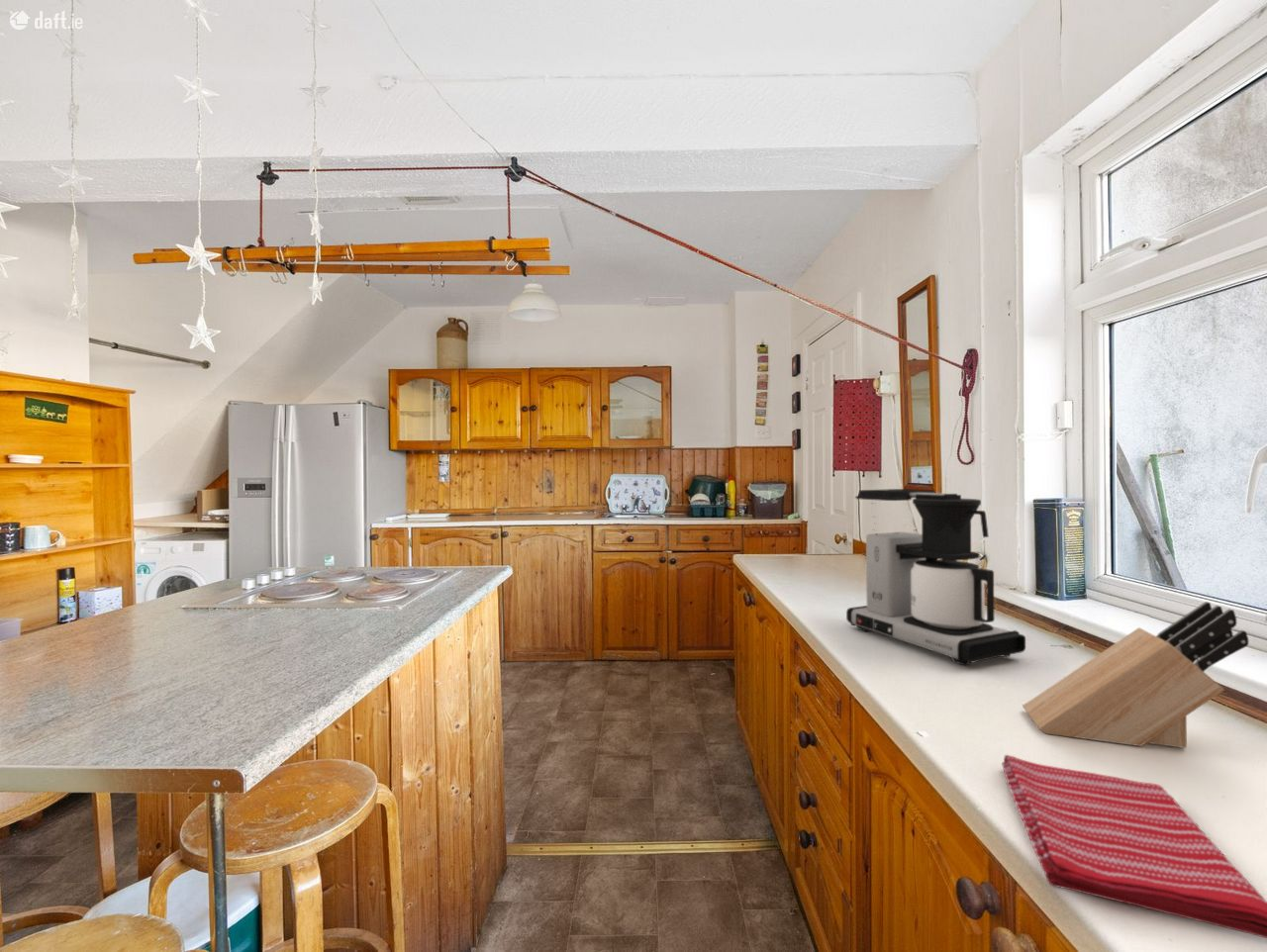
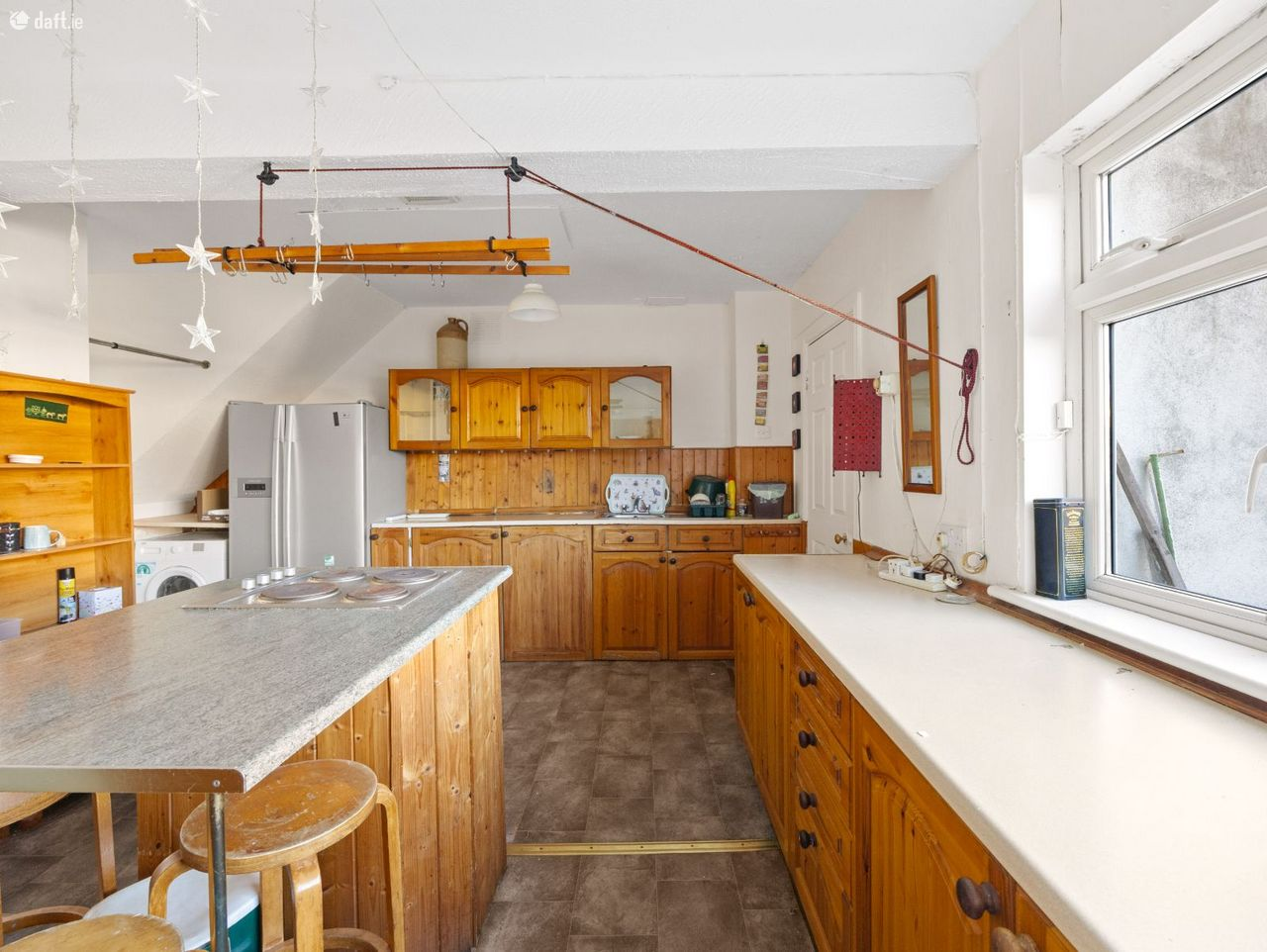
- dish towel (1114, 826)
- coffee maker (926, 566)
- knife block (1129, 666)
